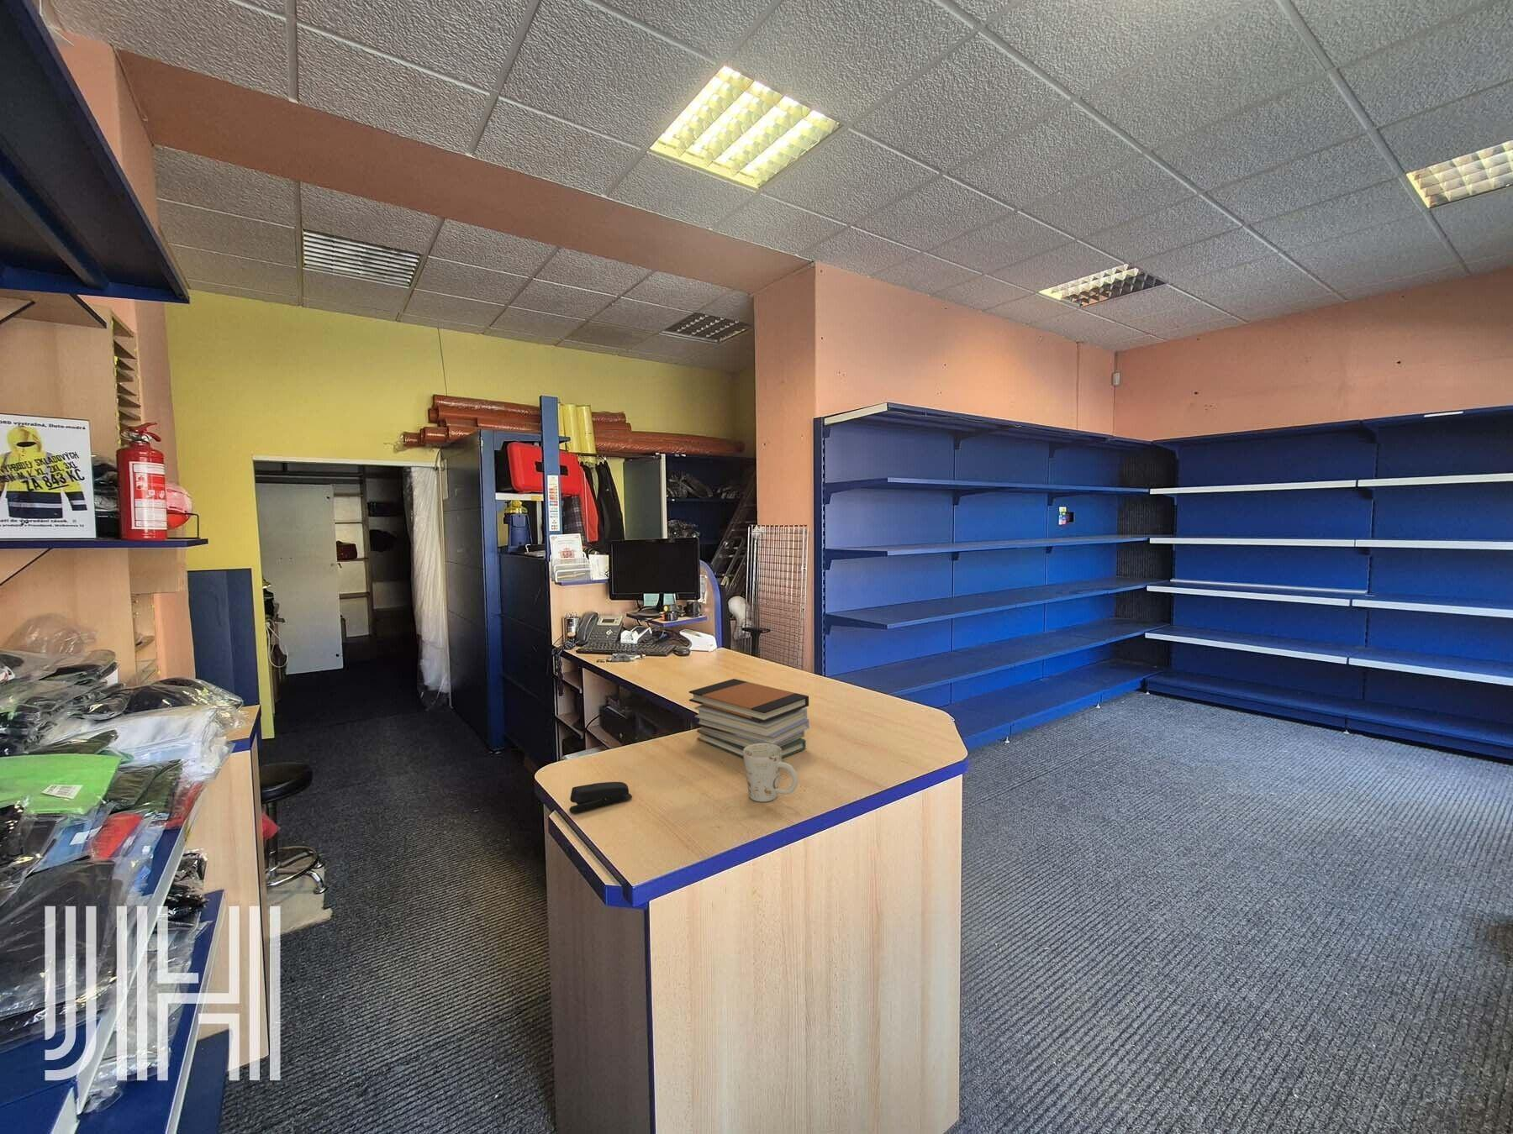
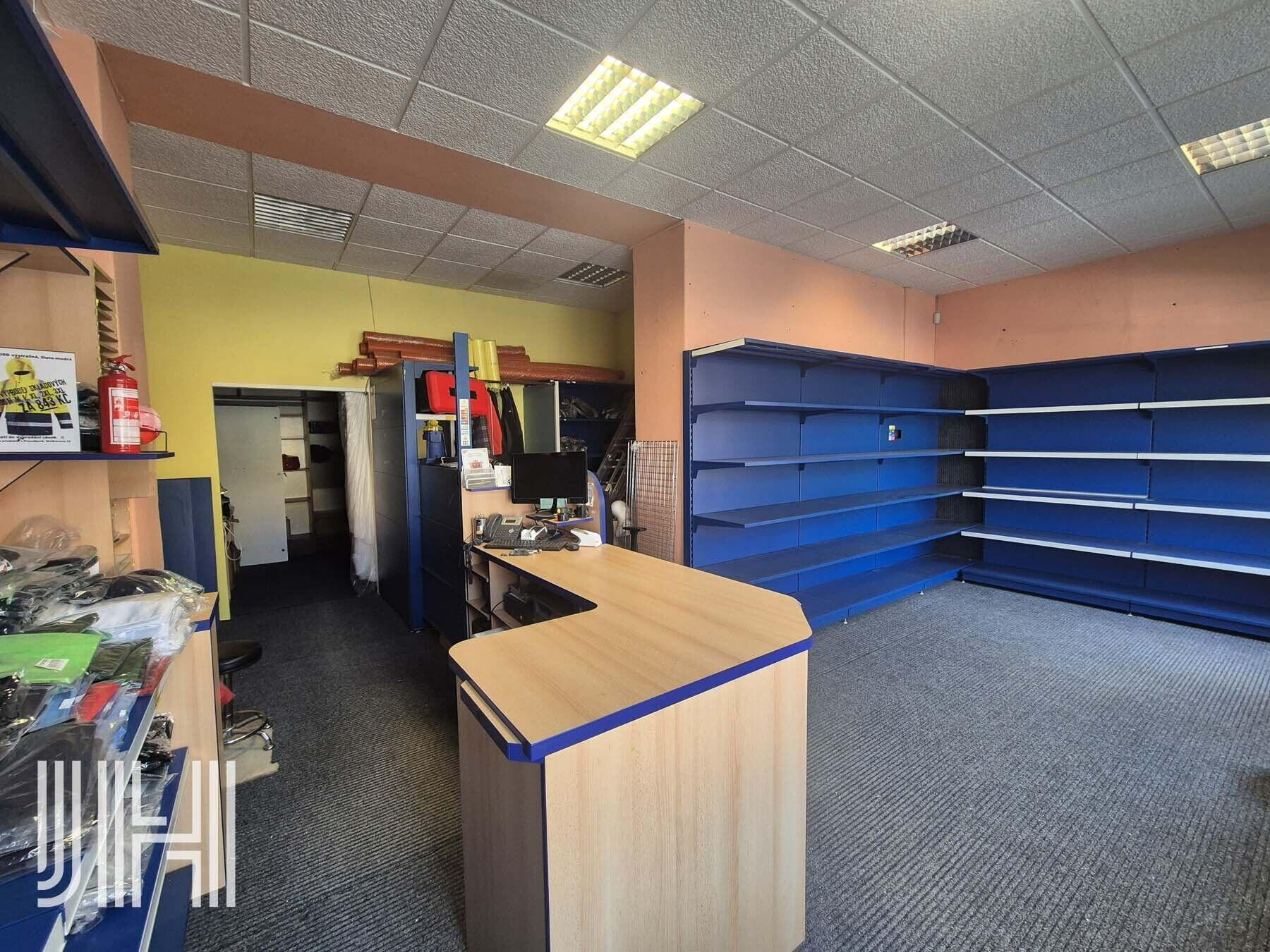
- stapler (600, 792)
- book stack (749, 719)
- mug (772, 774)
